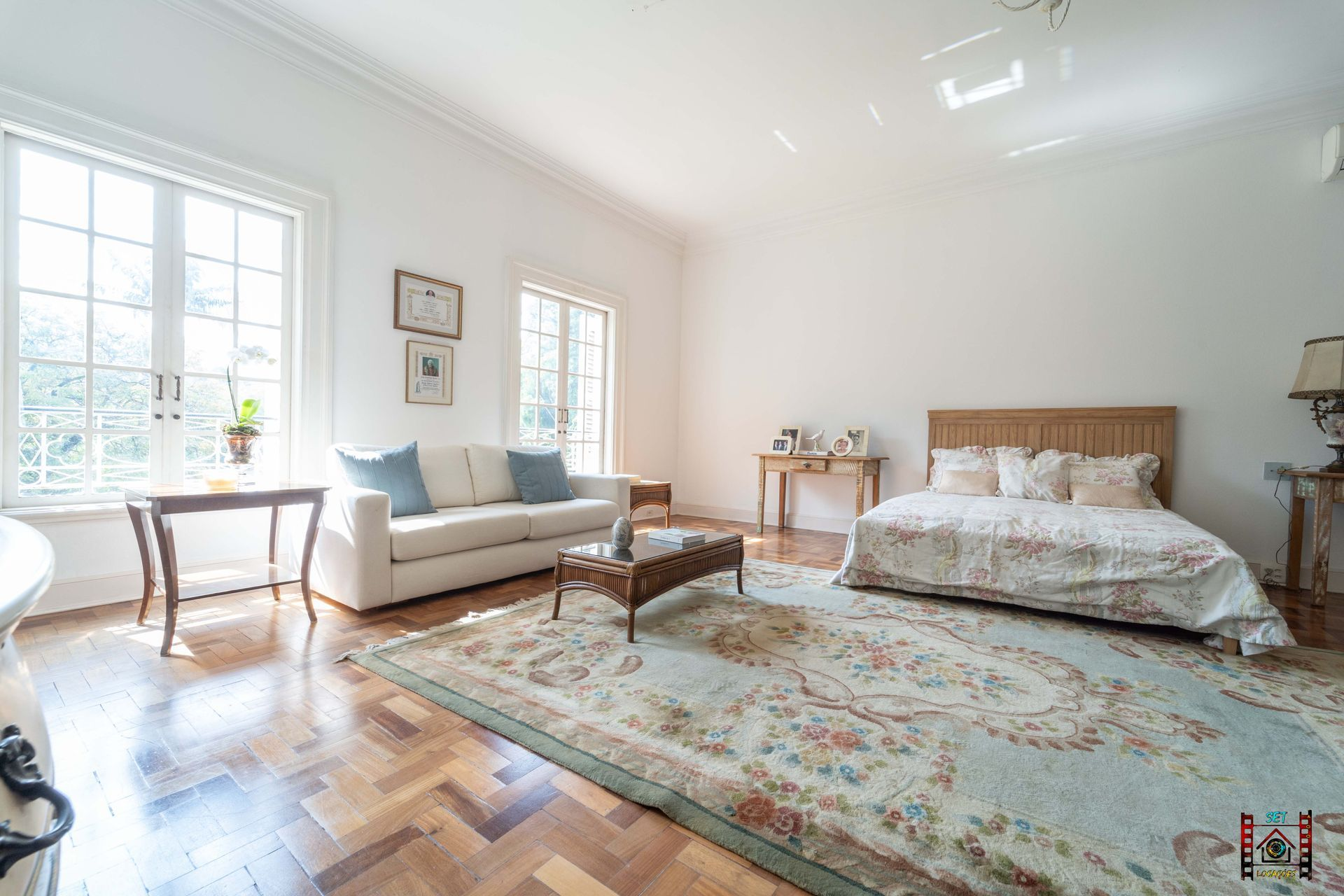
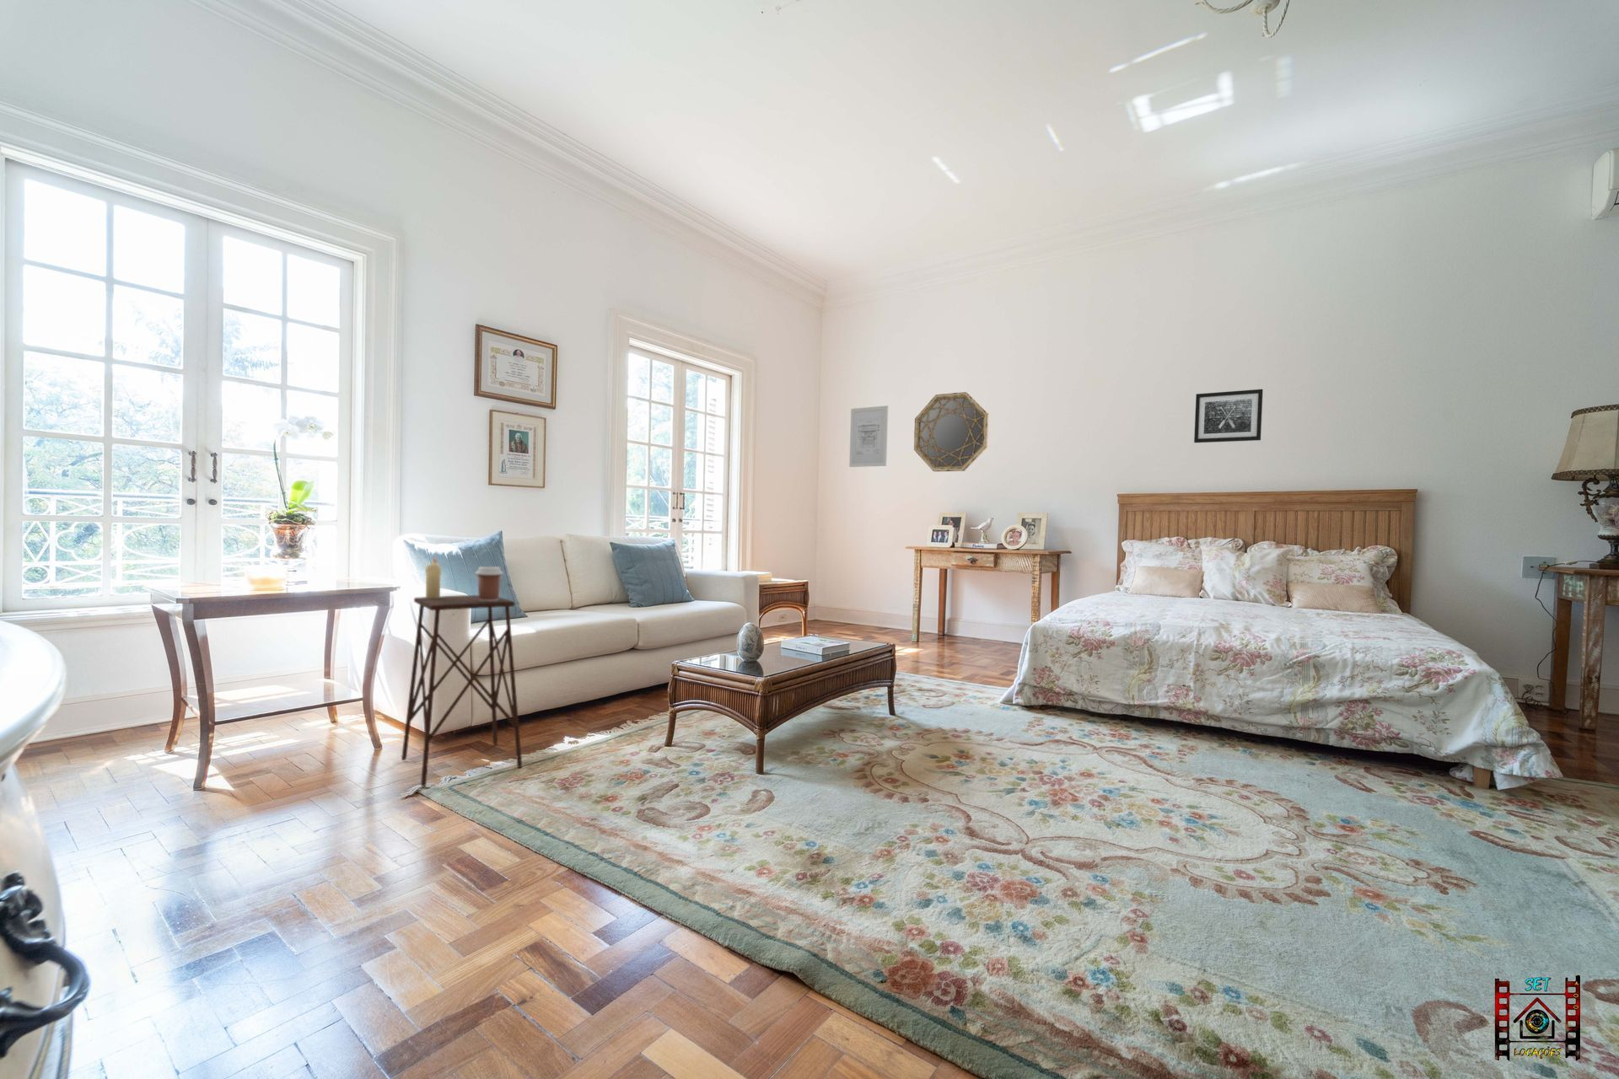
+ wall art (1228, 417)
+ candle (432, 577)
+ wall art (867, 437)
+ coffee cup (489, 583)
+ home mirror (949, 431)
+ side table (466, 679)
